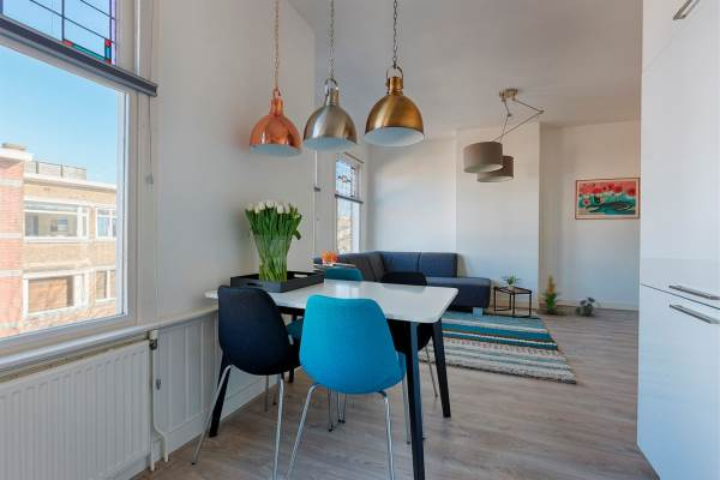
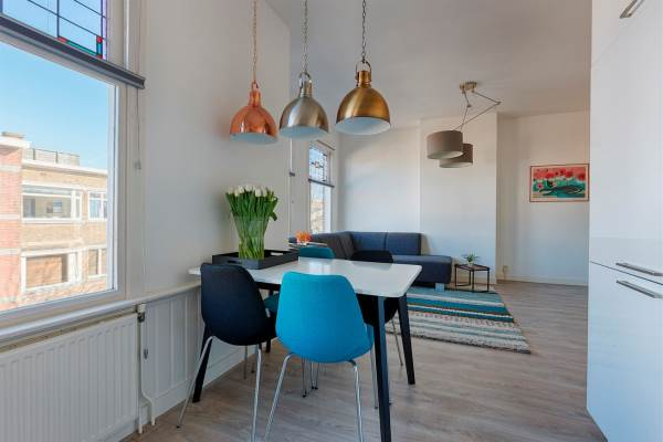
- potted plant (586, 305)
- indoor plant (551, 293)
